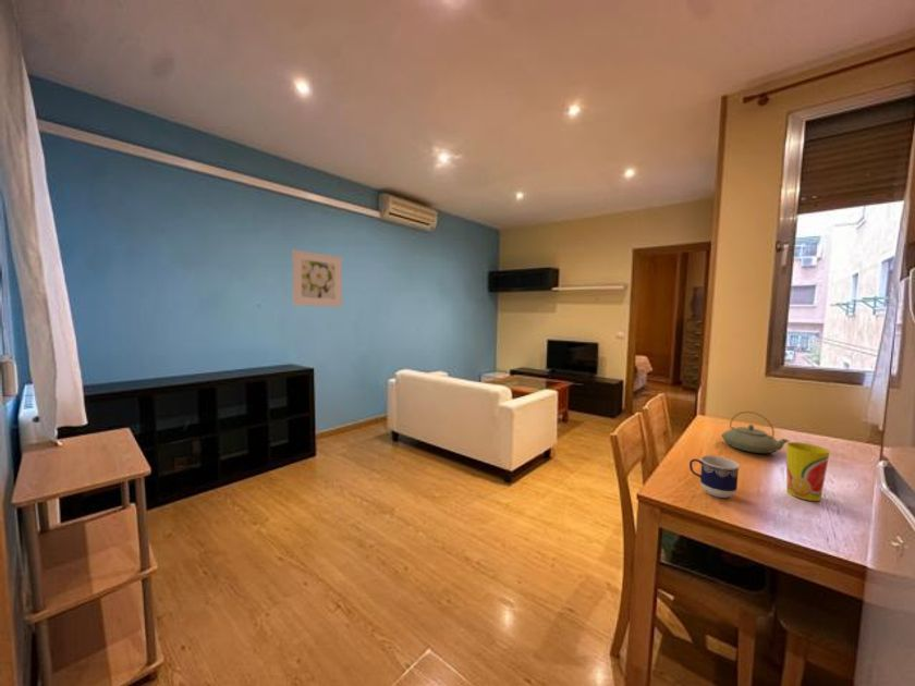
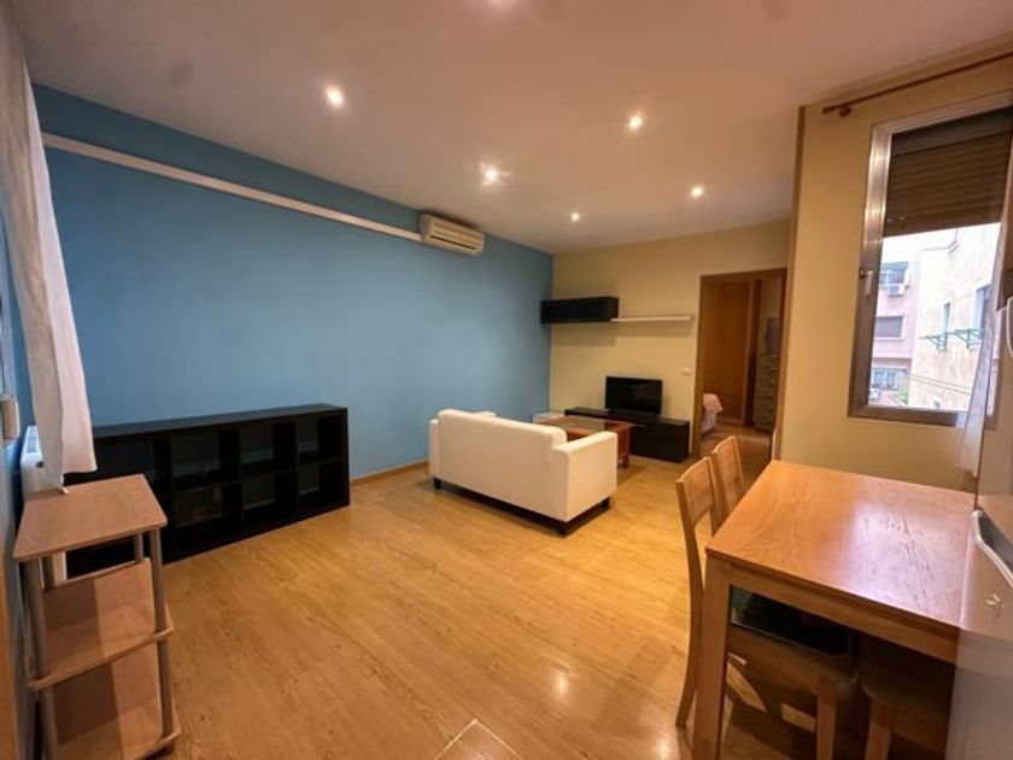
- cup (712, 476)
- teapot (754, 431)
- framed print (318, 280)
- cup (805, 470)
